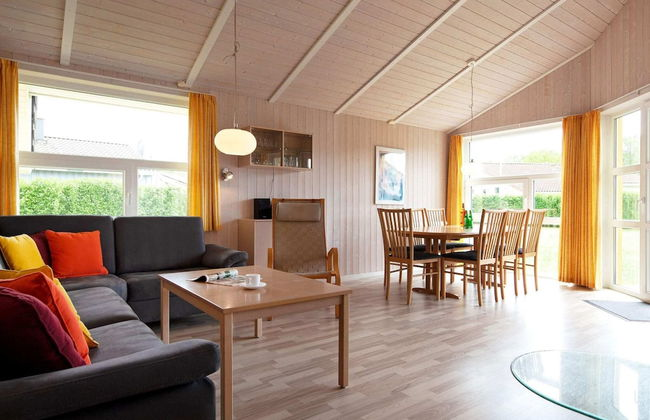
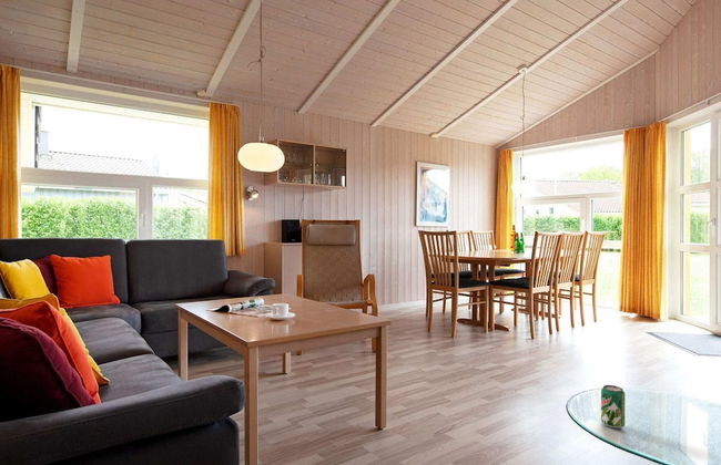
+ beverage can (612, 406)
